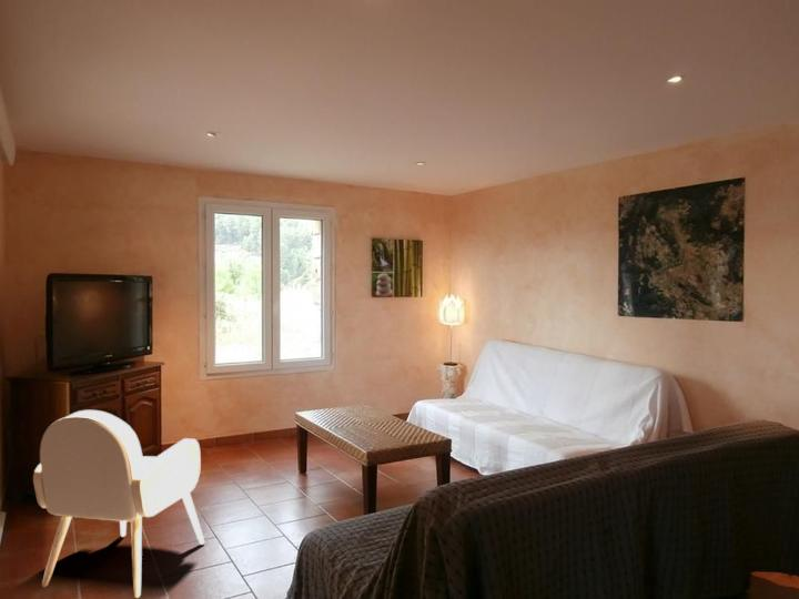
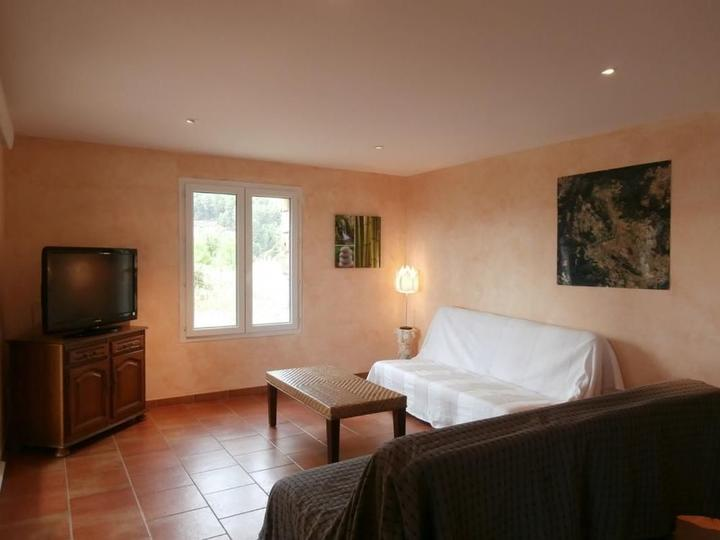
- armchair (124, 484)
